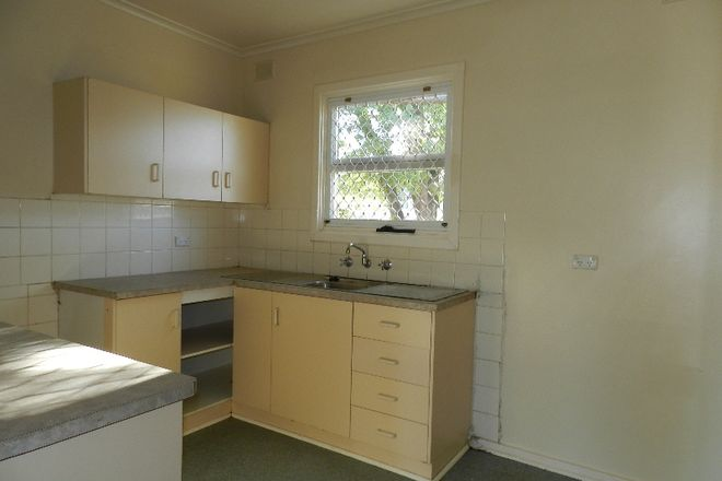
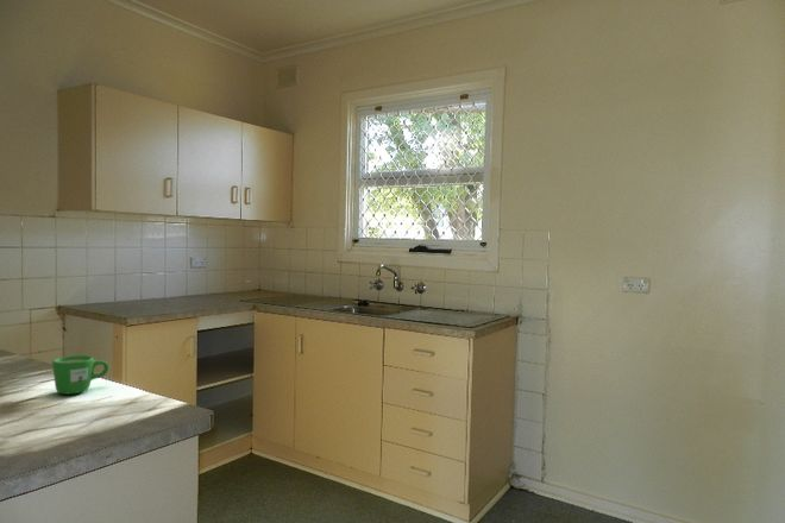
+ mug (81, 373)
